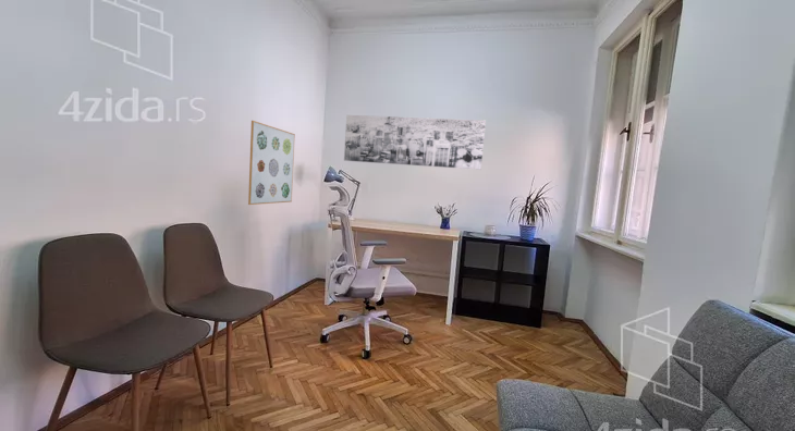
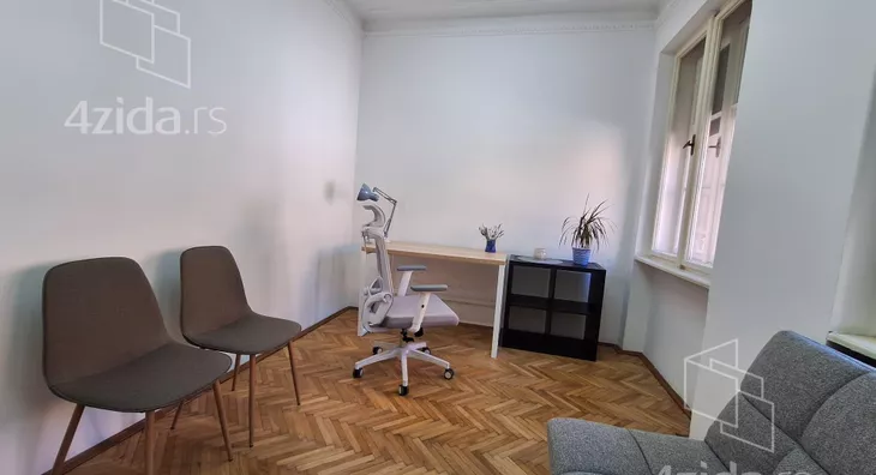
- wall art (412, 141)
- wall art (273, 165)
